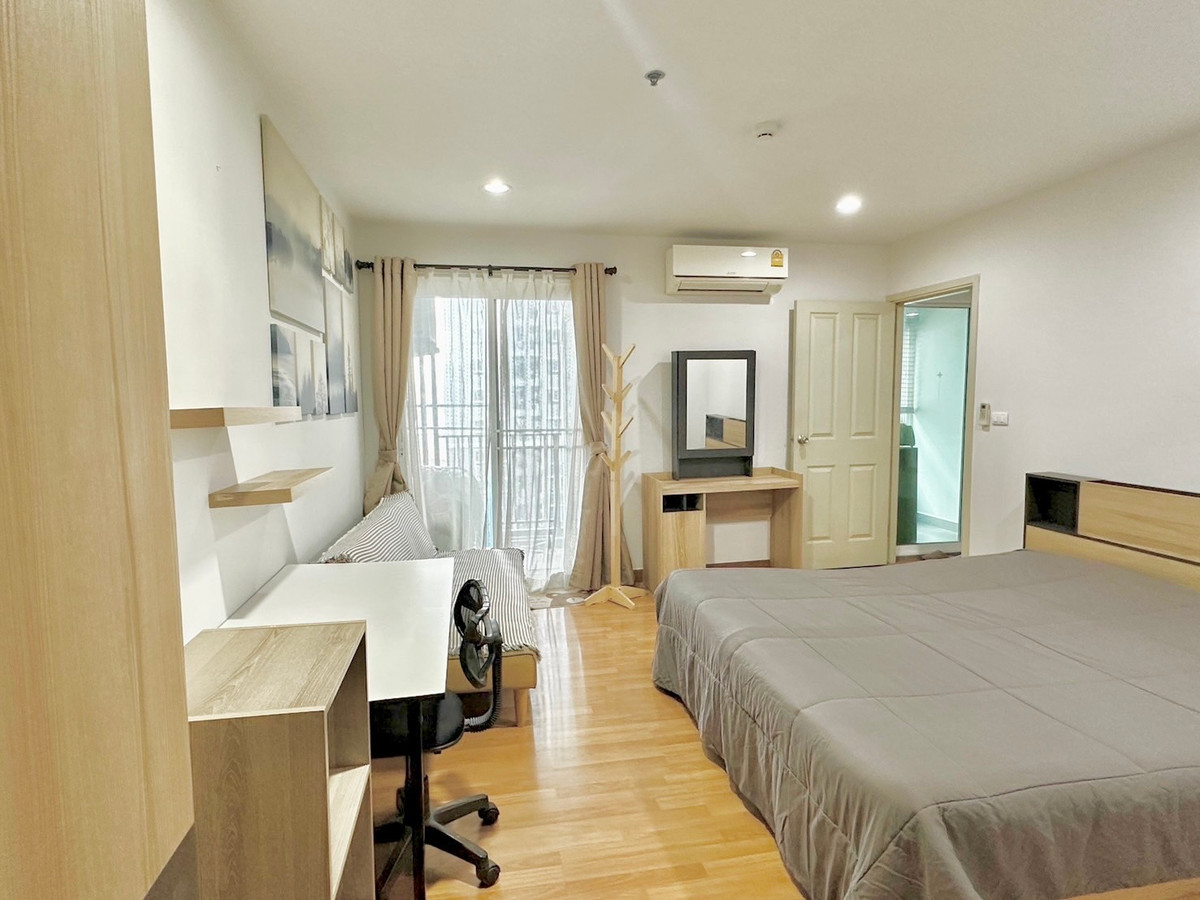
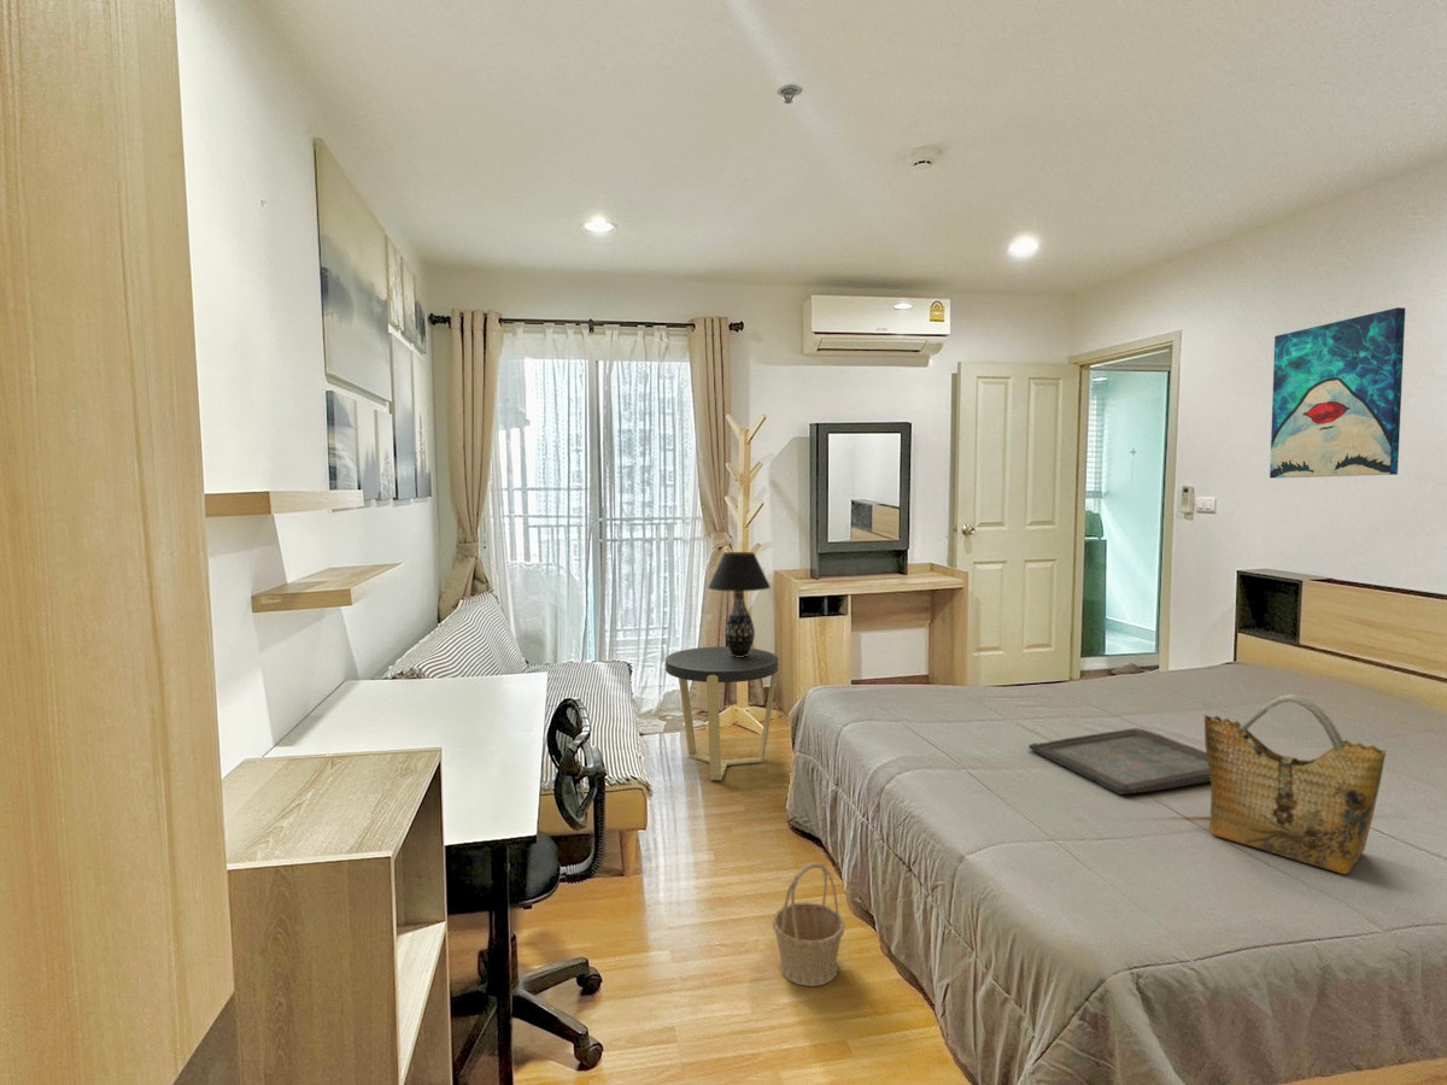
+ serving tray (1131, 757)
+ wall art (1331, 400)
+ grocery bag (1285, 769)
+ side table (717, 711)
+ table lamp (739, 604)
+ basket (808, 915)
